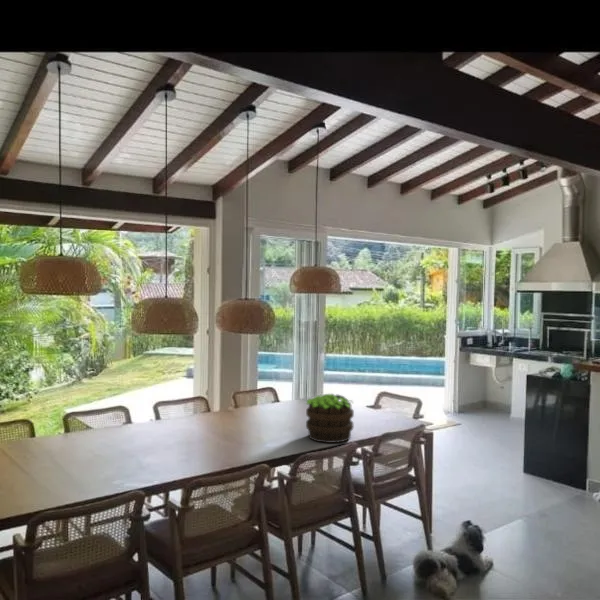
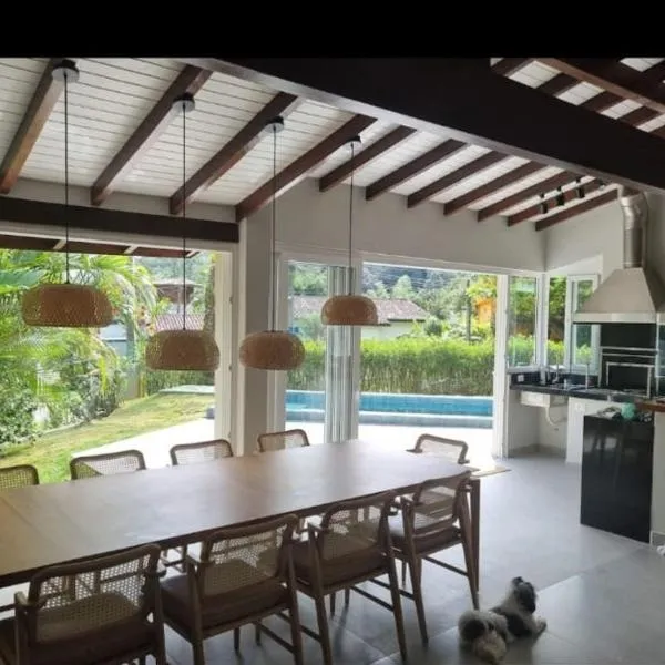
- potted plant (329, 415)
